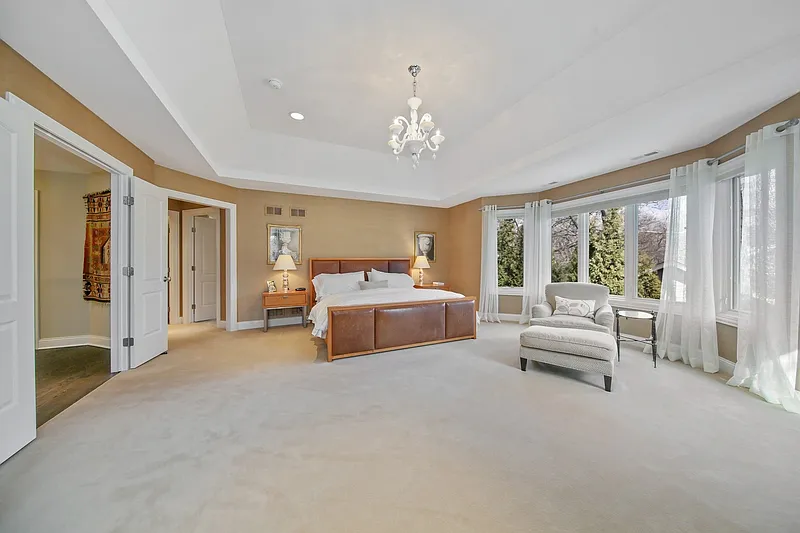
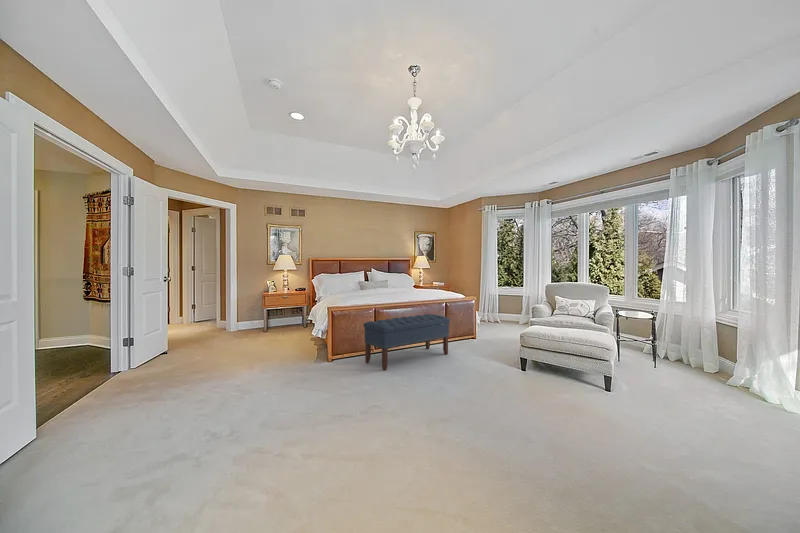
+ bench (408, 338)
